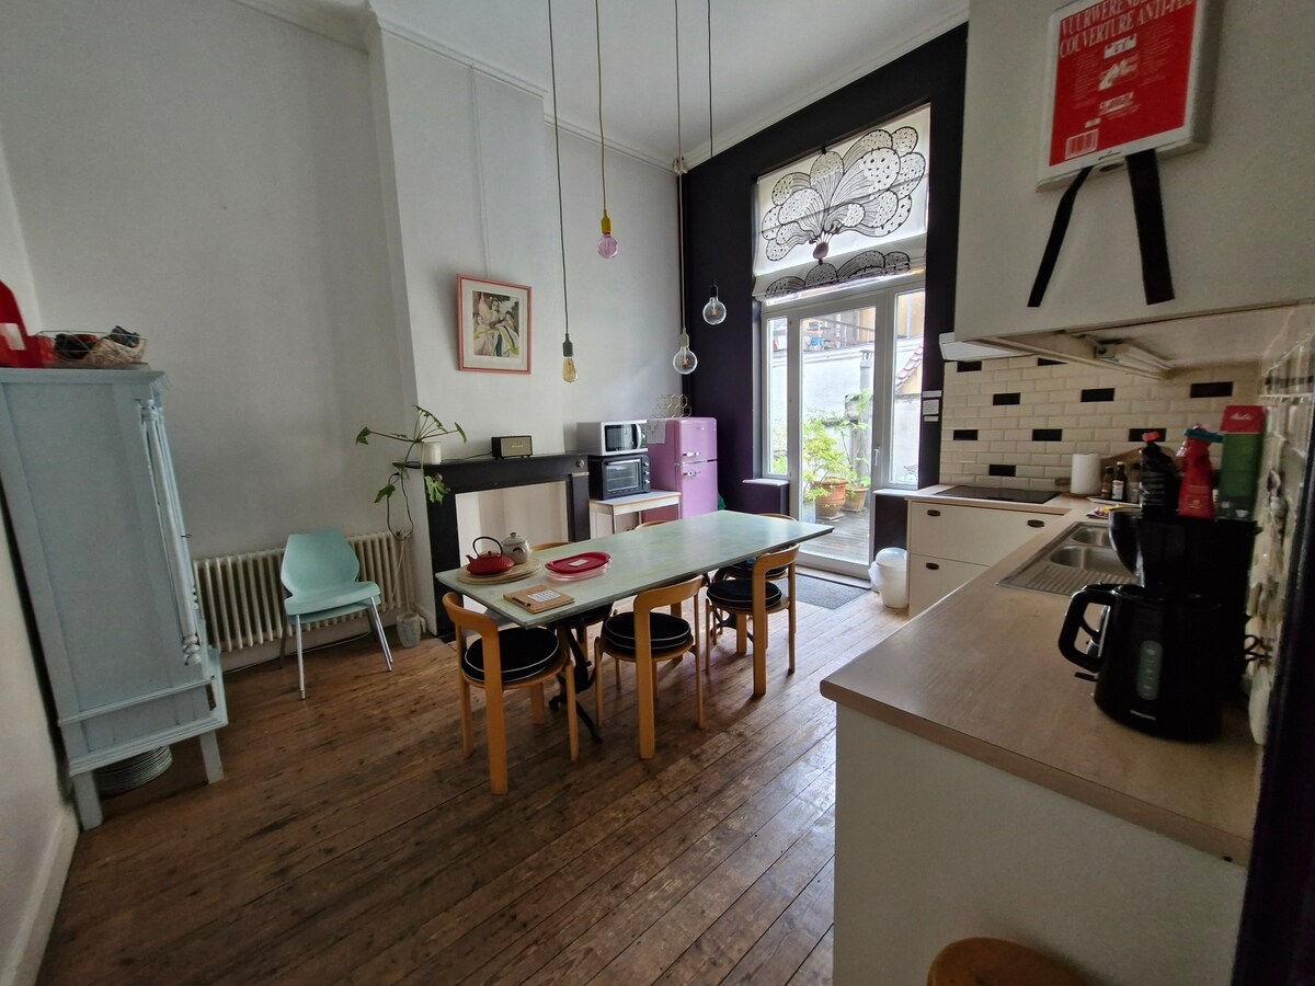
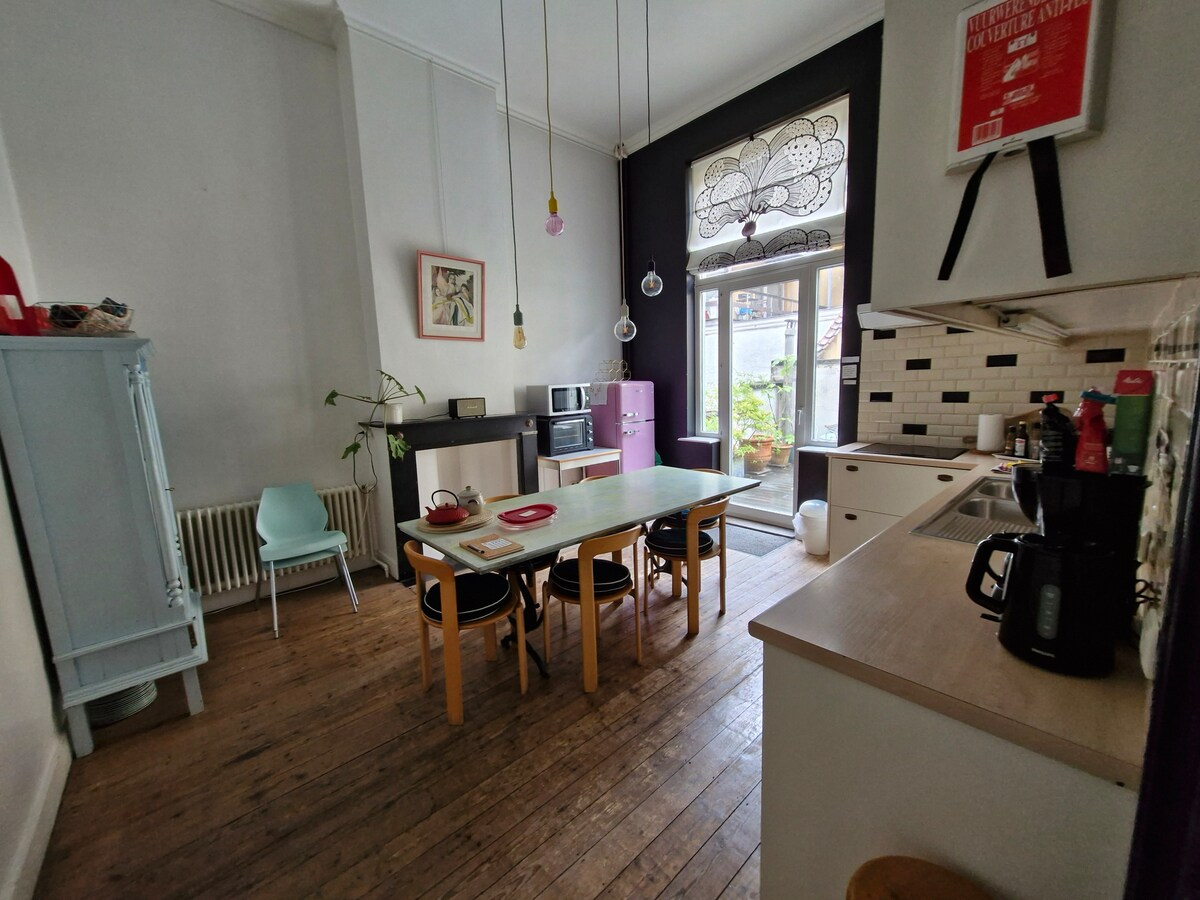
- plant pot (409, 630)
